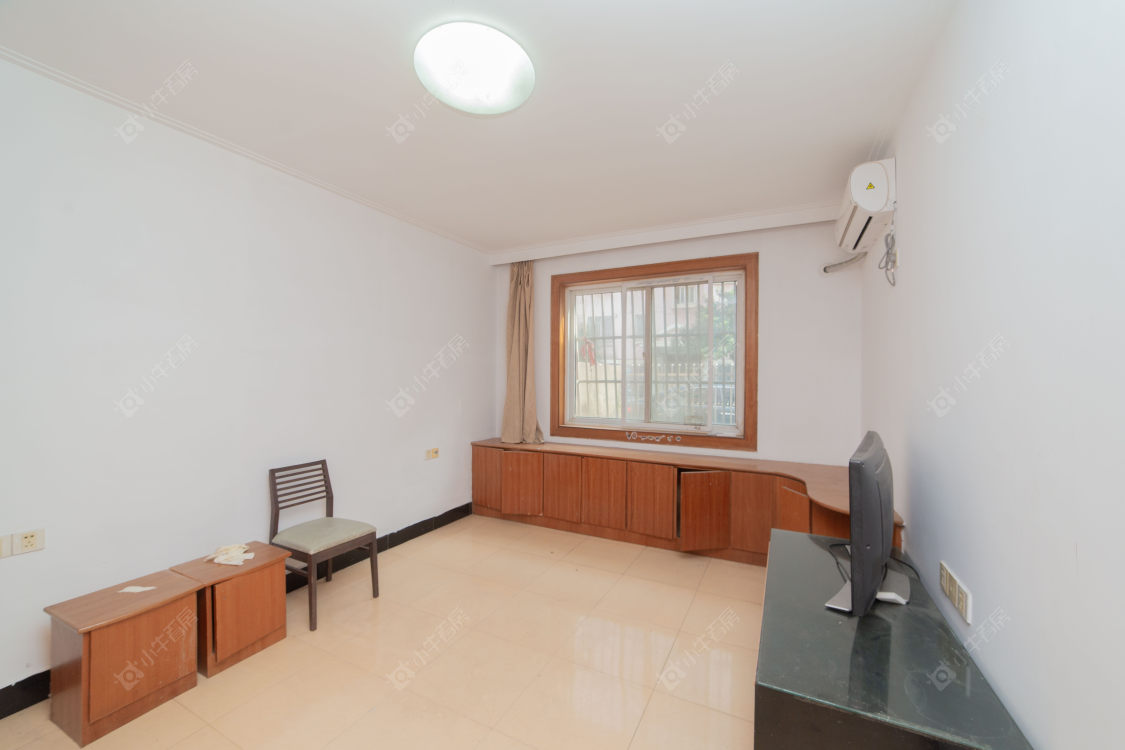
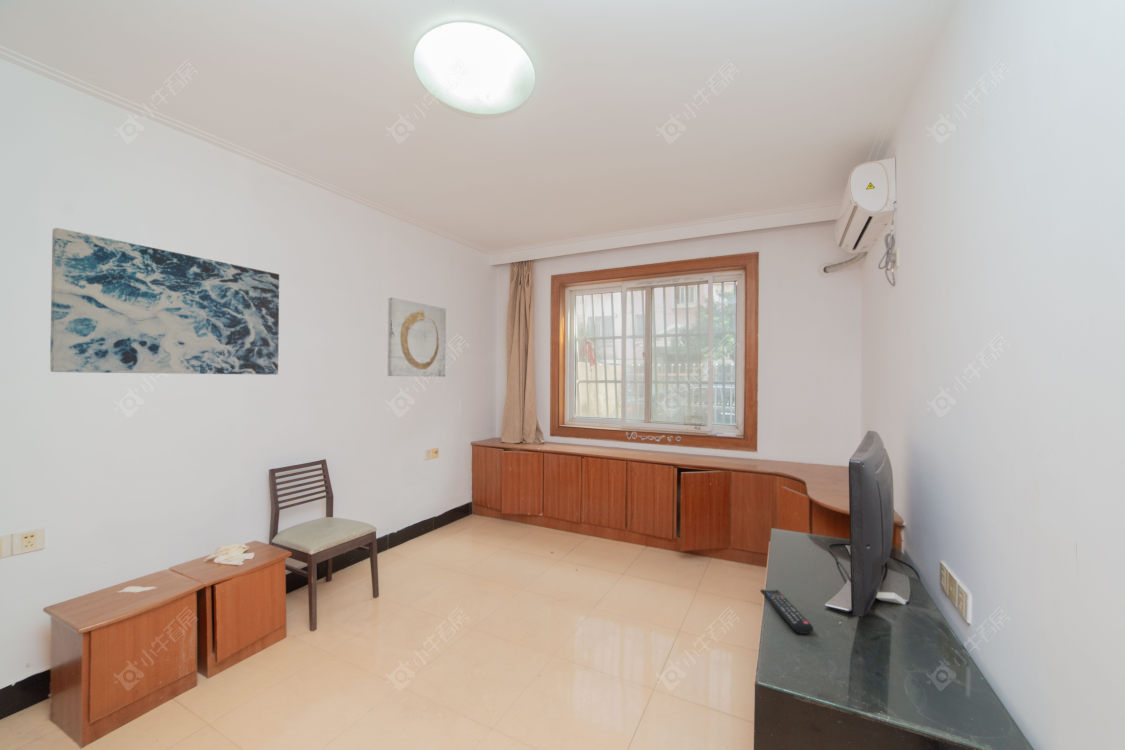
+ wall art (418, 340)
+ remote control (784, 609)
+ wall art (184, 314)
